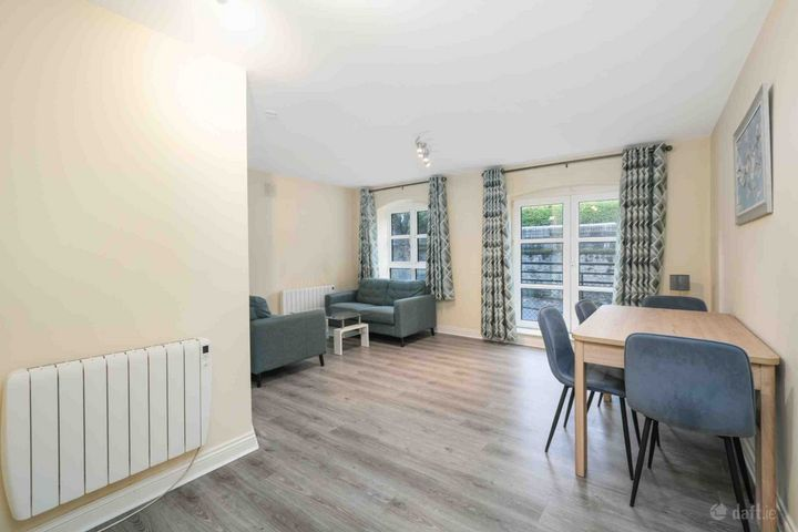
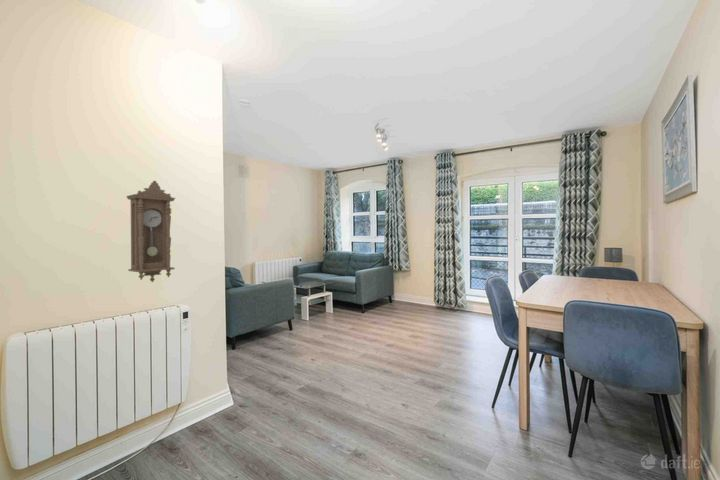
+ pendulum clock (151, 231)
